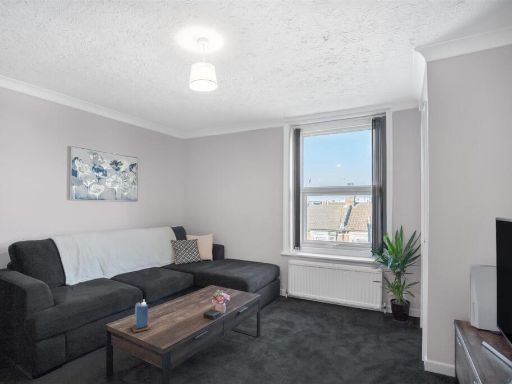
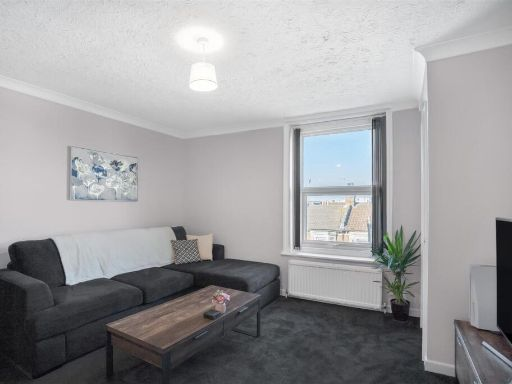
- candle (140, 314)
